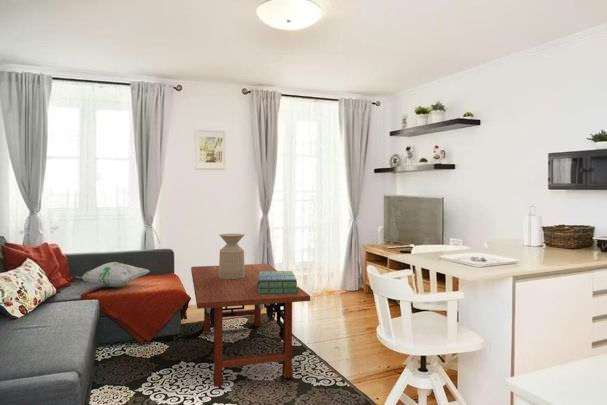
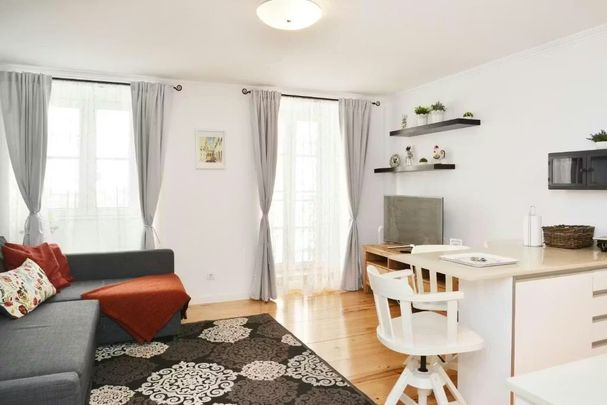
- coffee table (240, 314)
- decorative pillow (112, 274)
- stack of books (277, 281)
- side table (231, 255)
